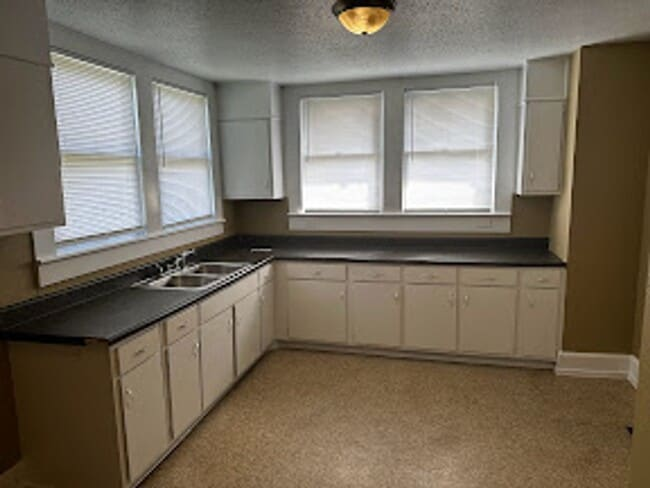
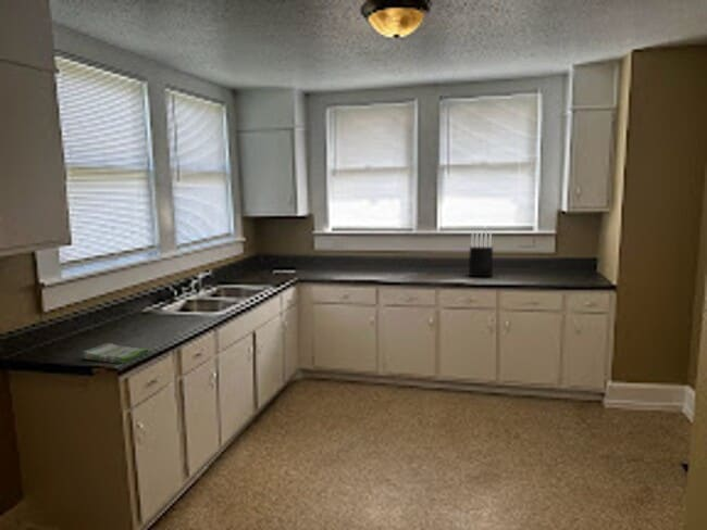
+ knife block (481, 253)
+ dish towel (115, 352)
